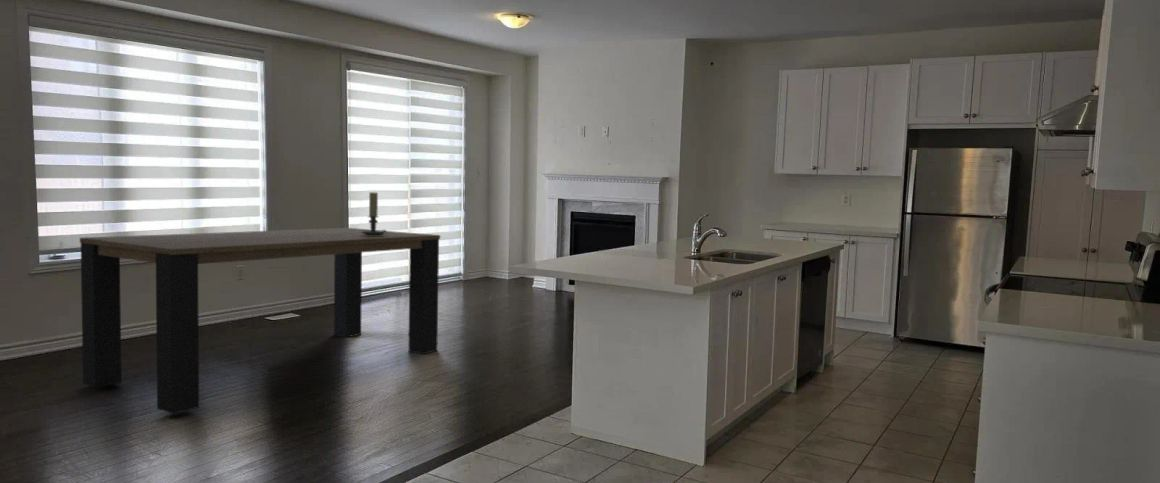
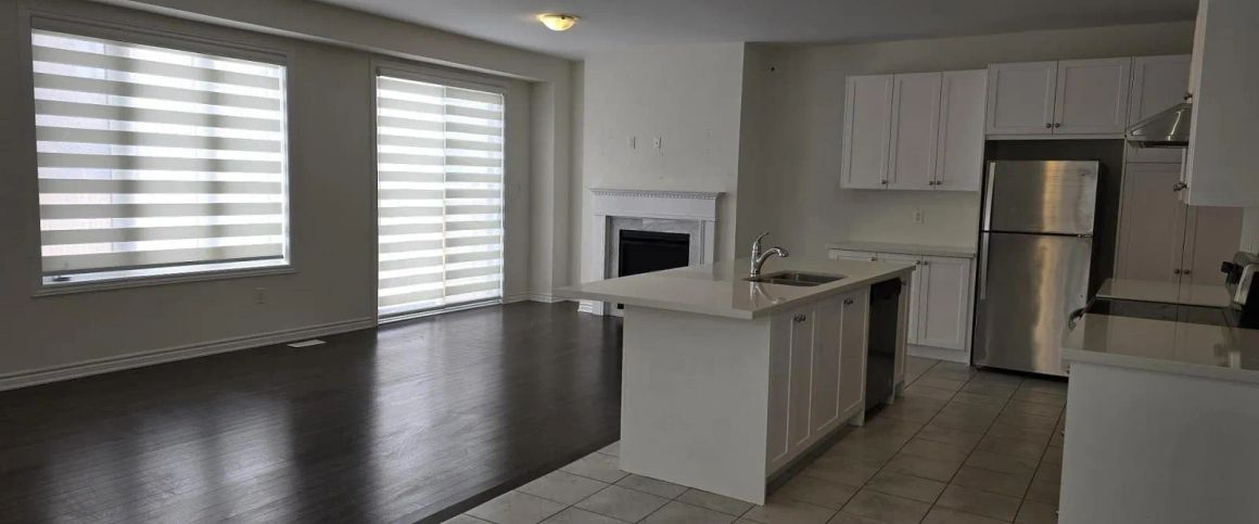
- candle holder (375, 213)
- dining table (276, 258)
